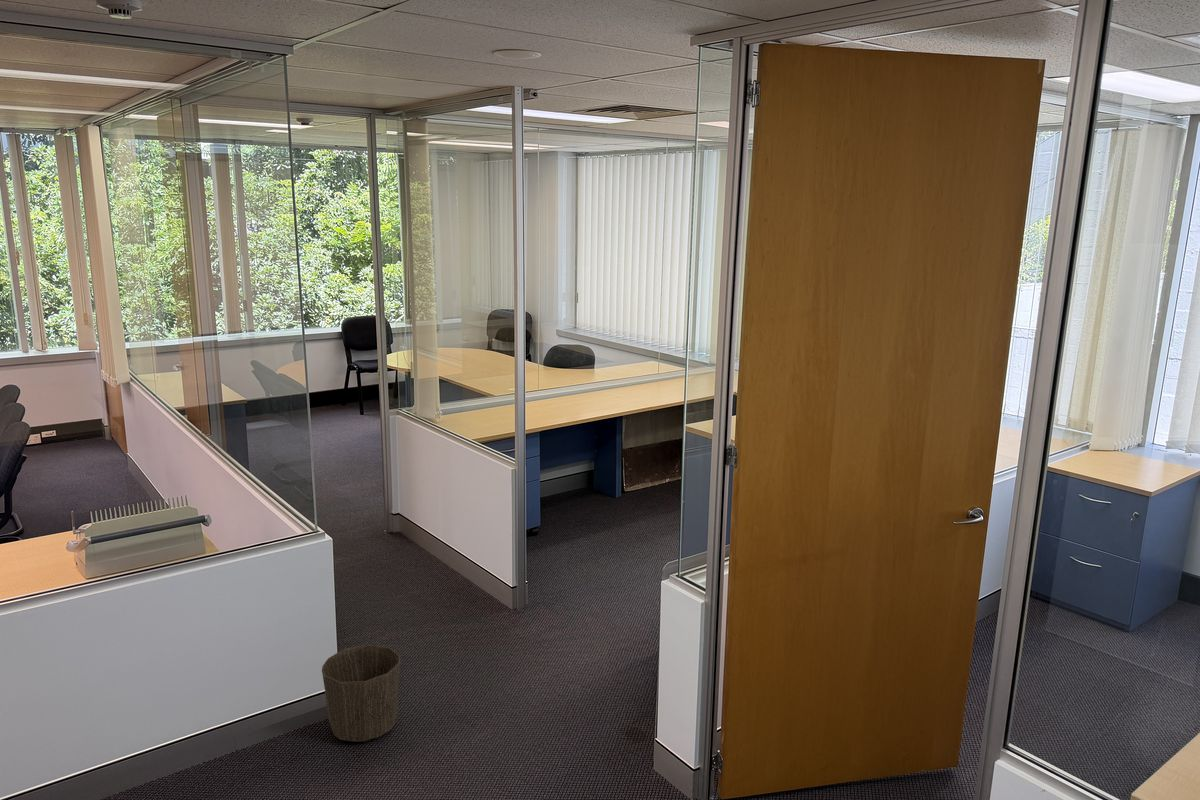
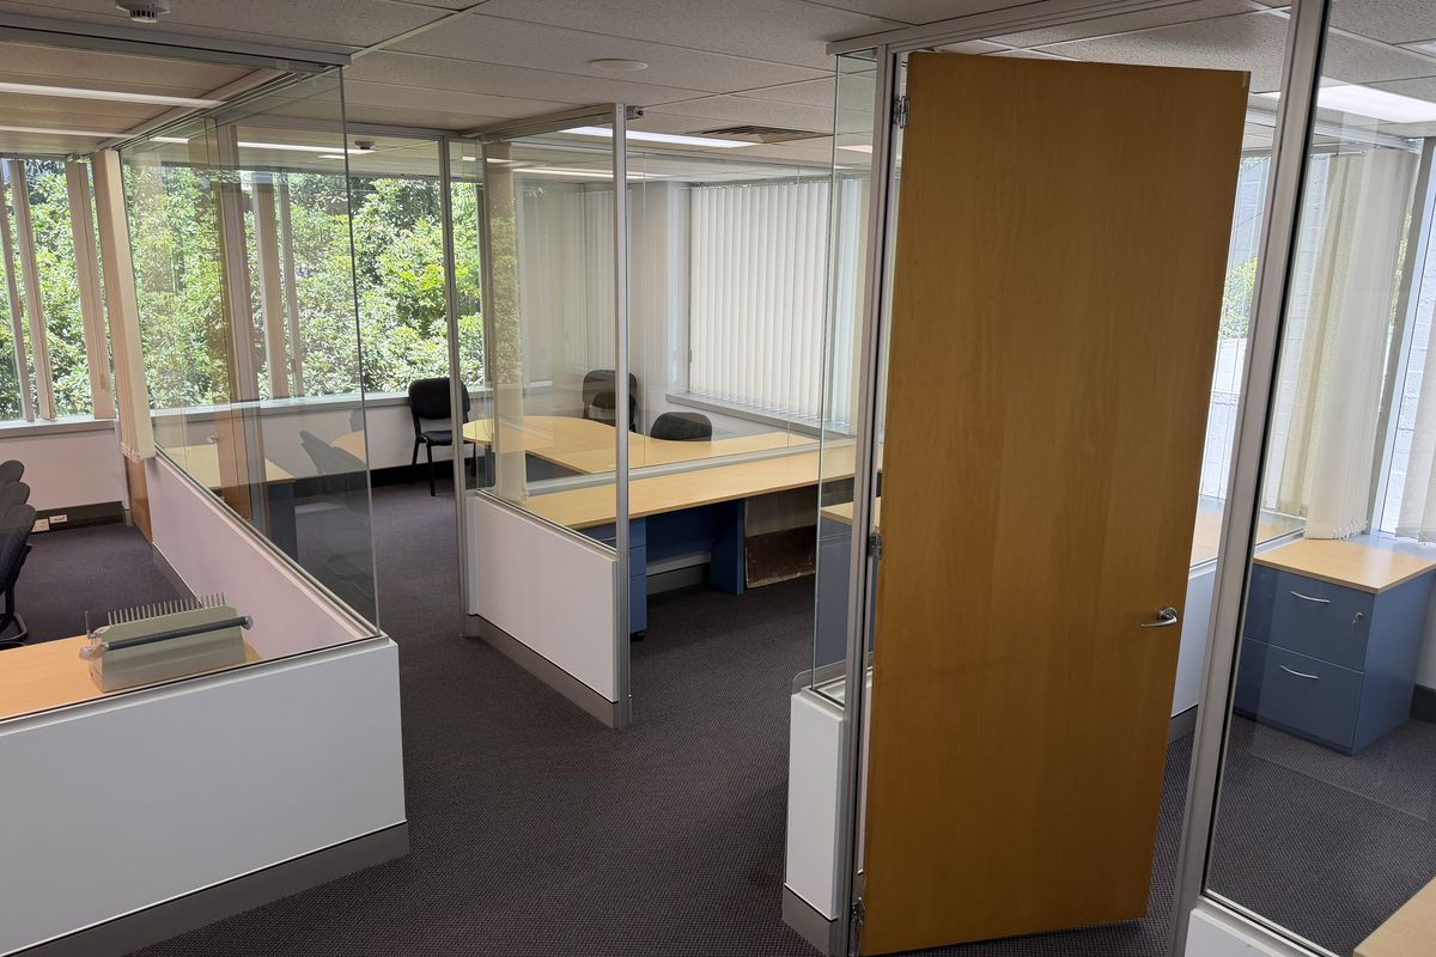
- waste basket (362, 695)
